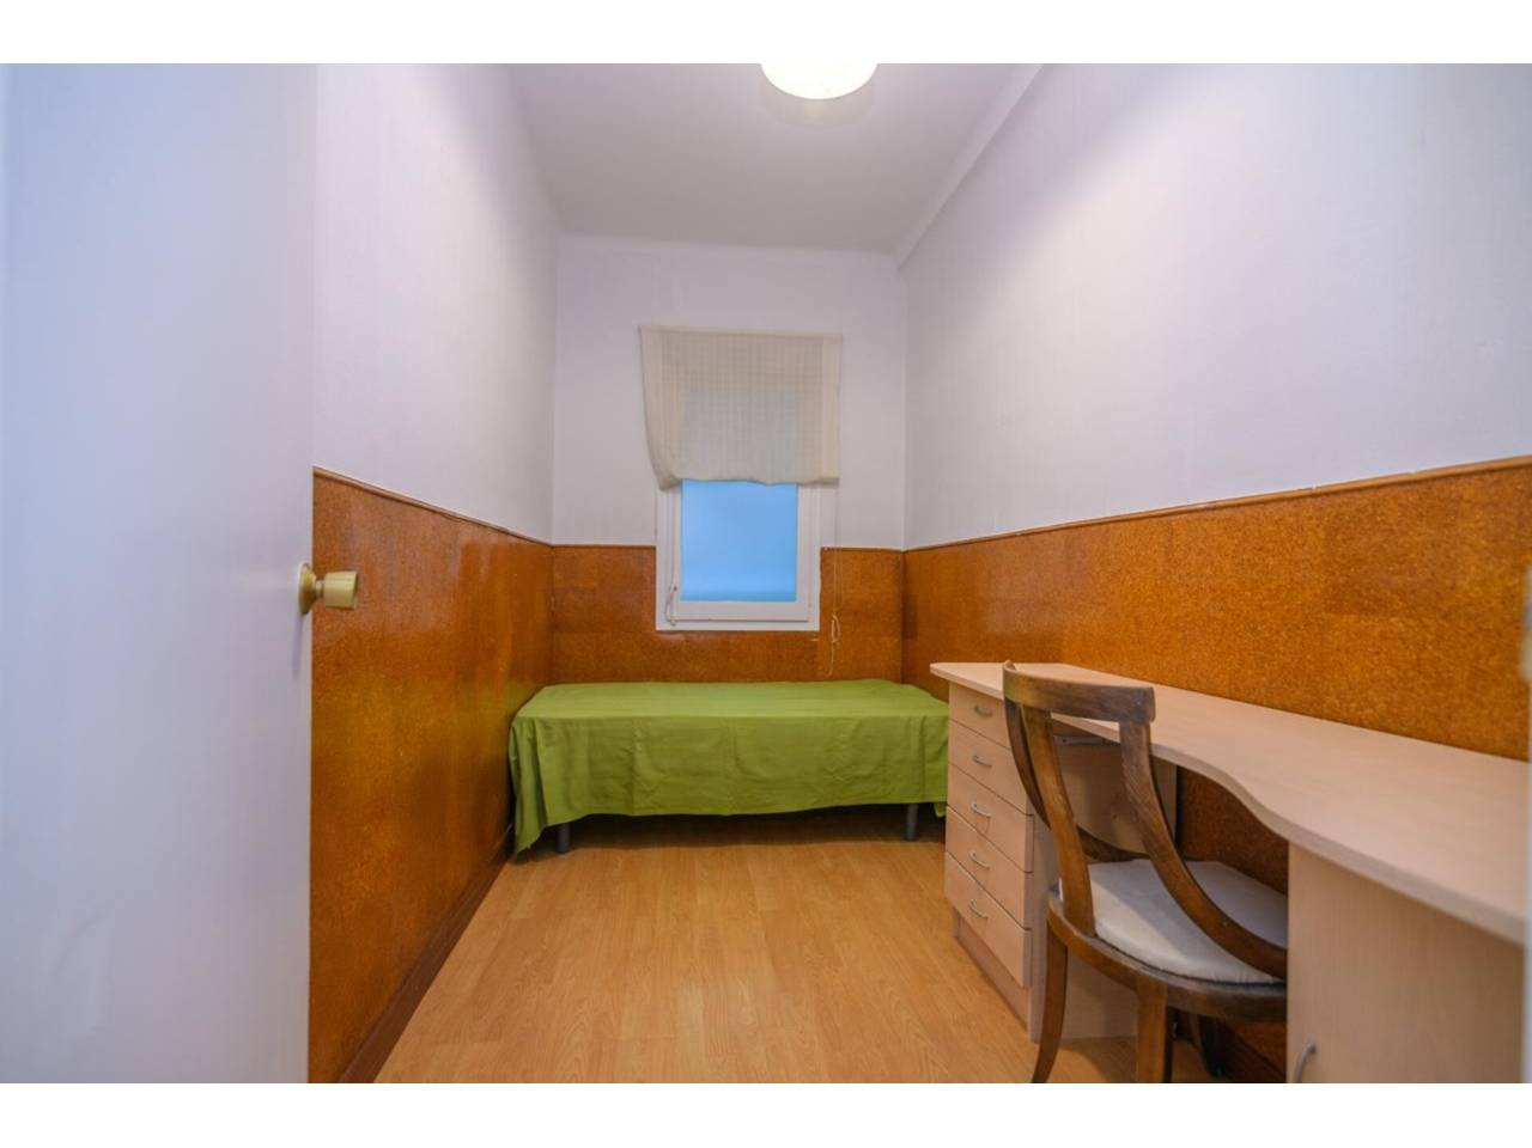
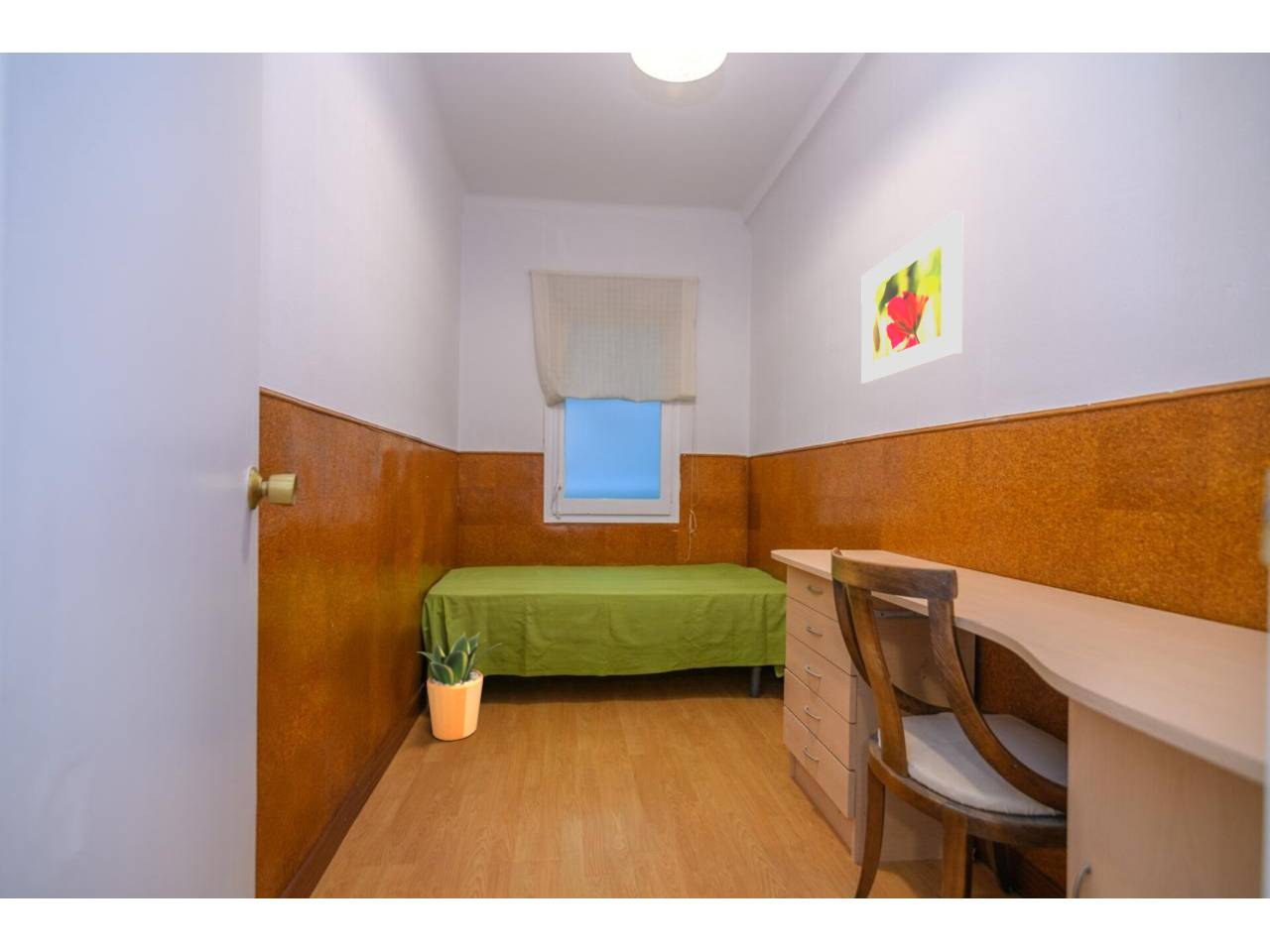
+ potted plant (460, 683)
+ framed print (905, 308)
